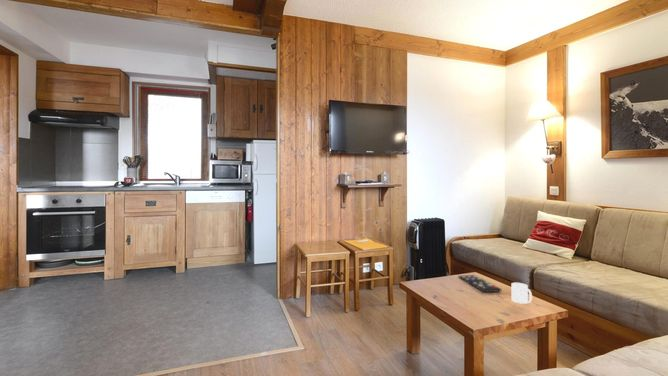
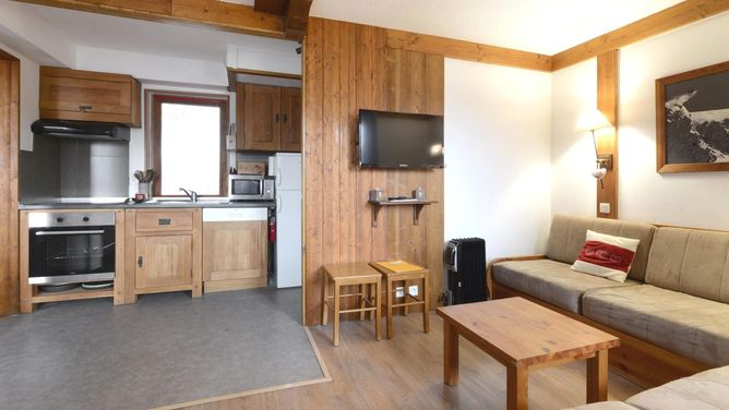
- remote control (478, 282)
- mug (522, 294)
